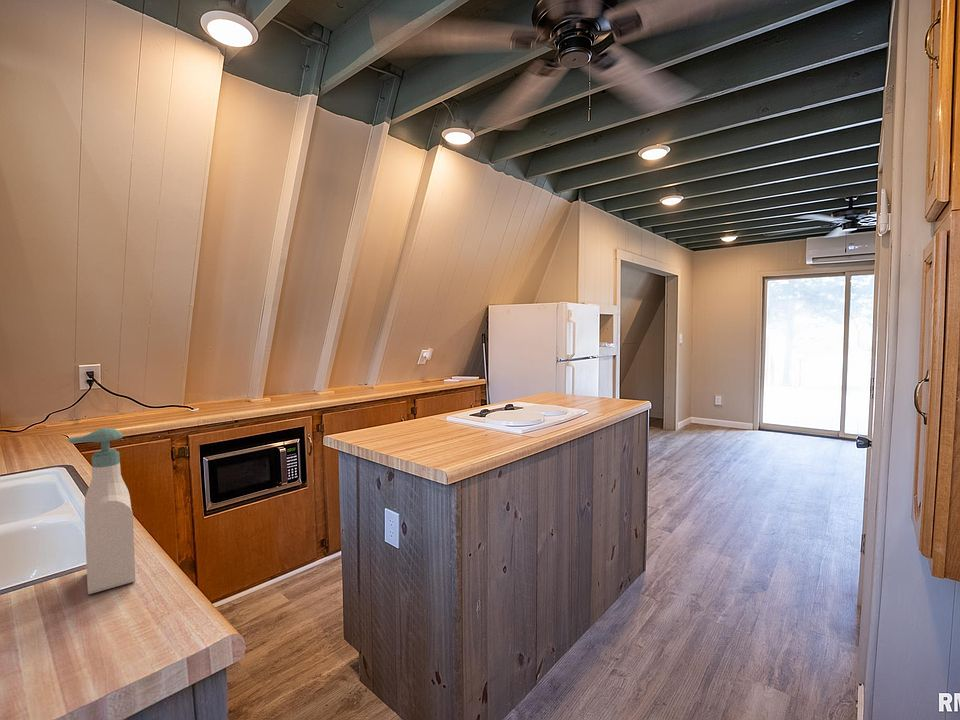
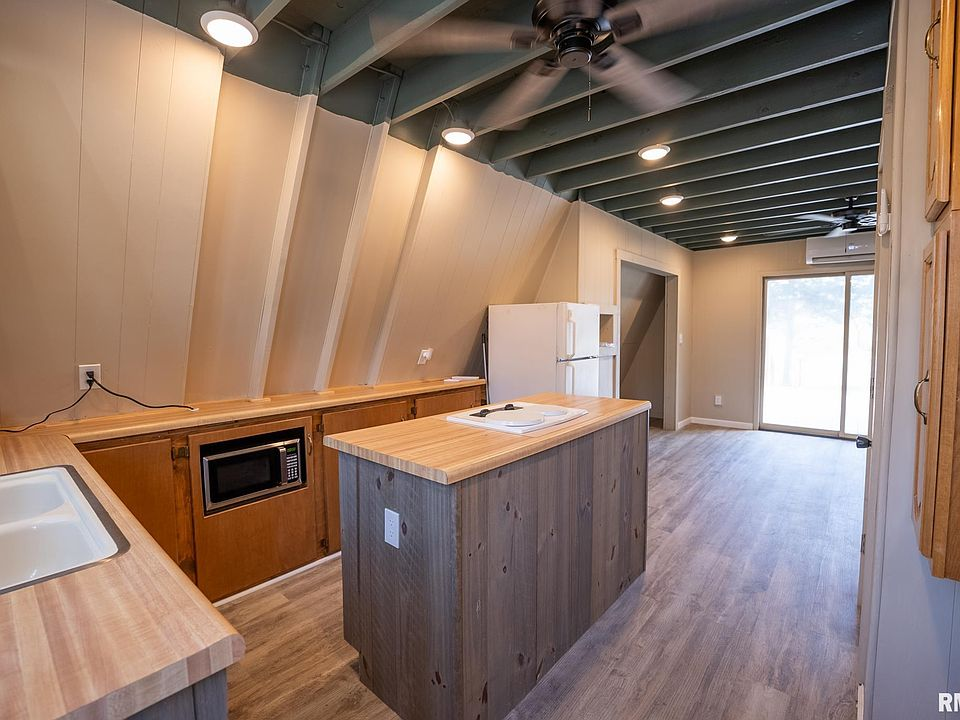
- soap bottle (101, 504)
